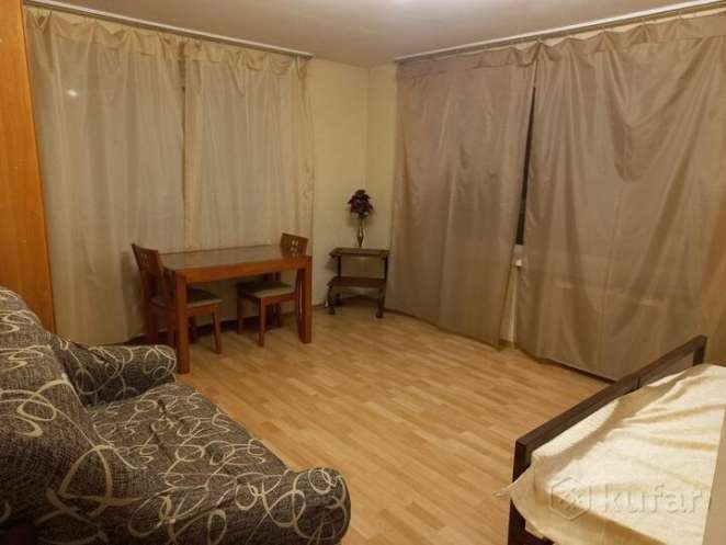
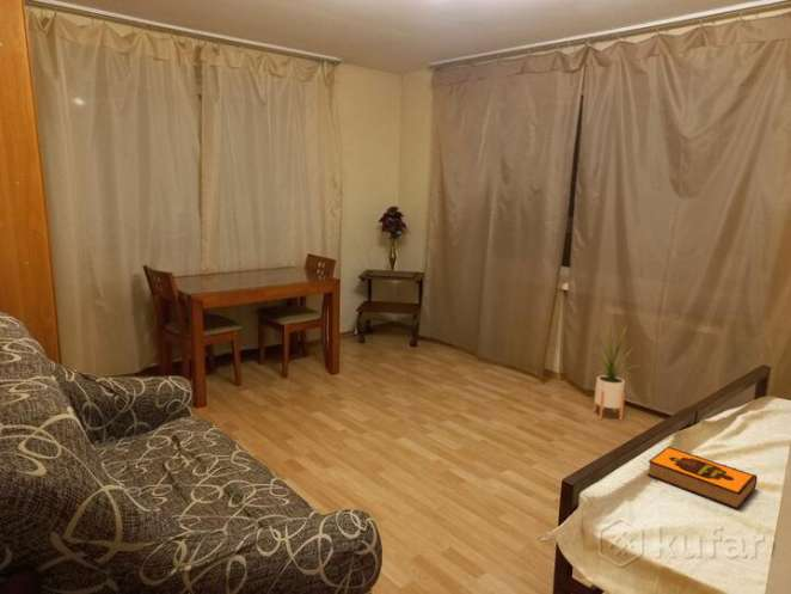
+ house plant (613, 367)
+ hardback book (701, 473)
